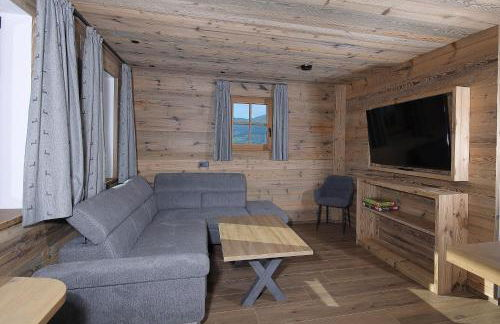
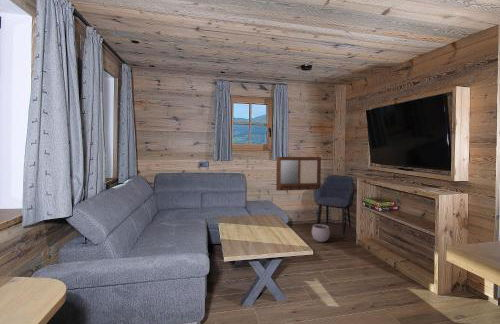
+ writing board (299, 173)
+ plant pot (320, 230)
